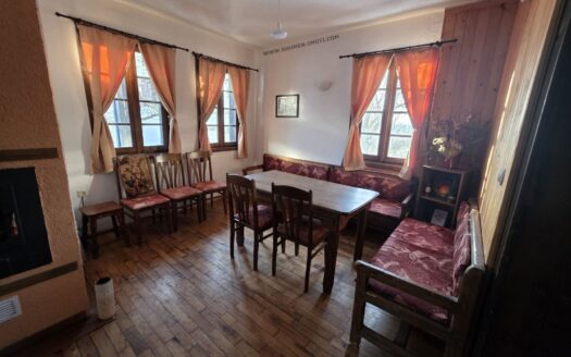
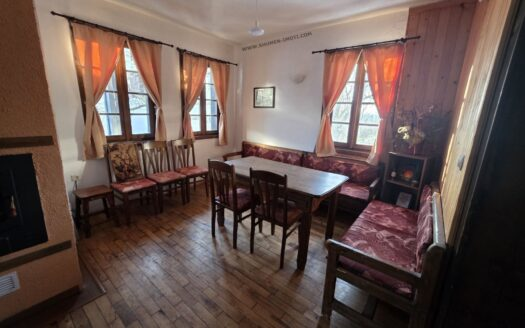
- vase (104, 297)
